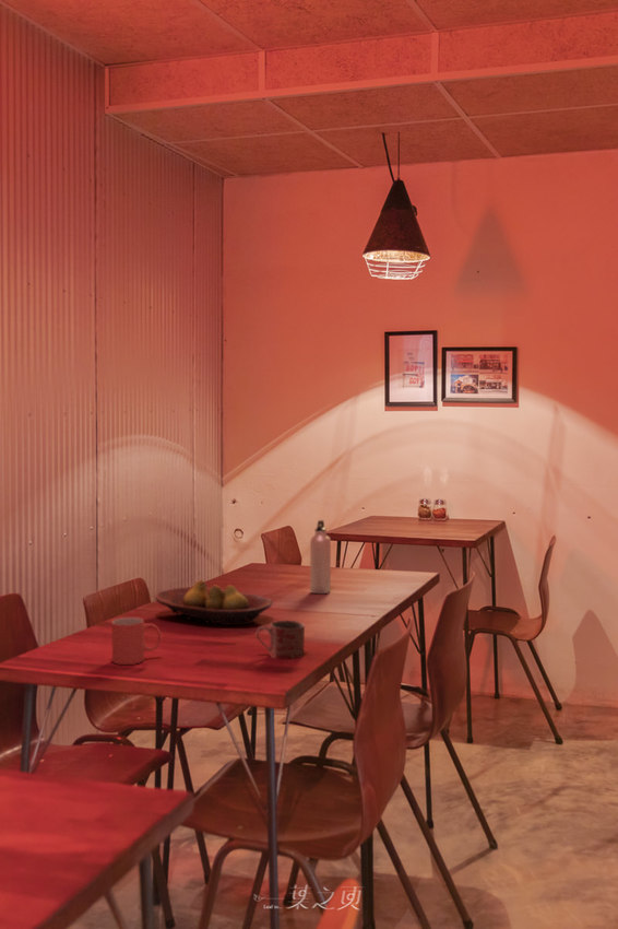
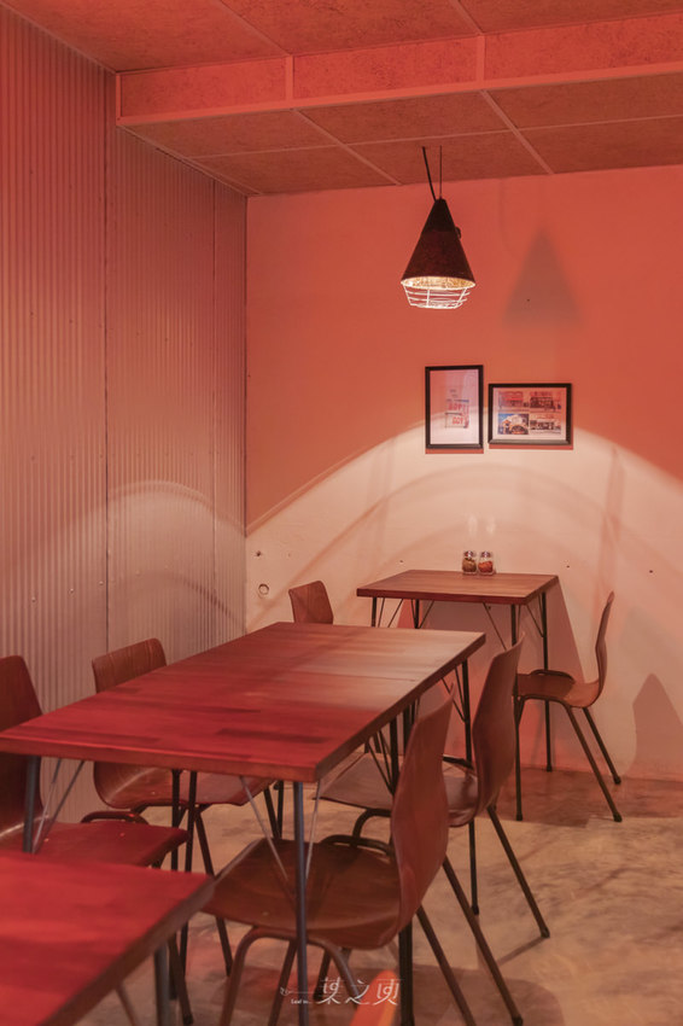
- mug (281, 638)
- fruit bowl (213, 600)
- water bottle (320, 555)
- mug (136, 639)
